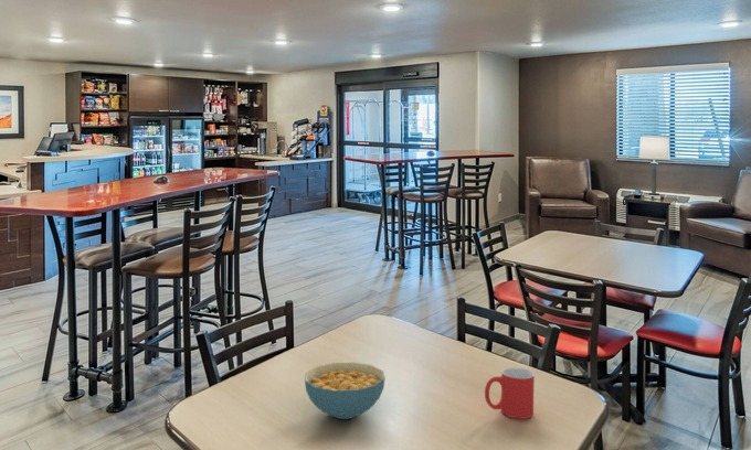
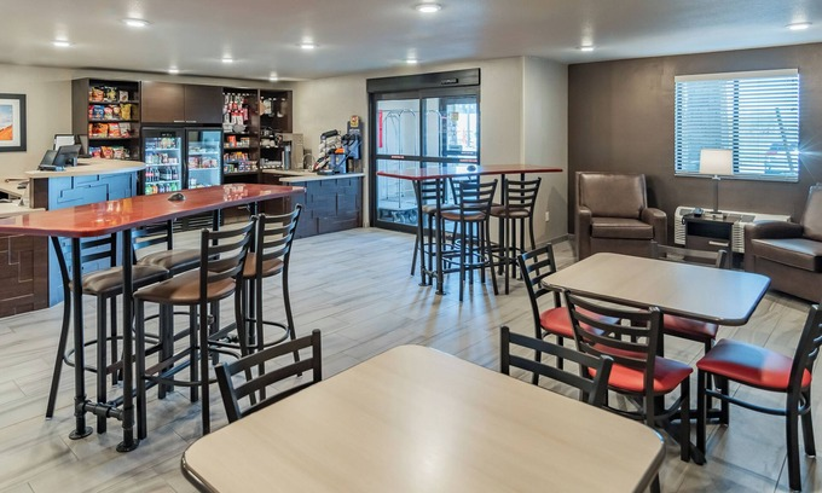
- mug (508, 392)
- cereal bowl (345, 394)
